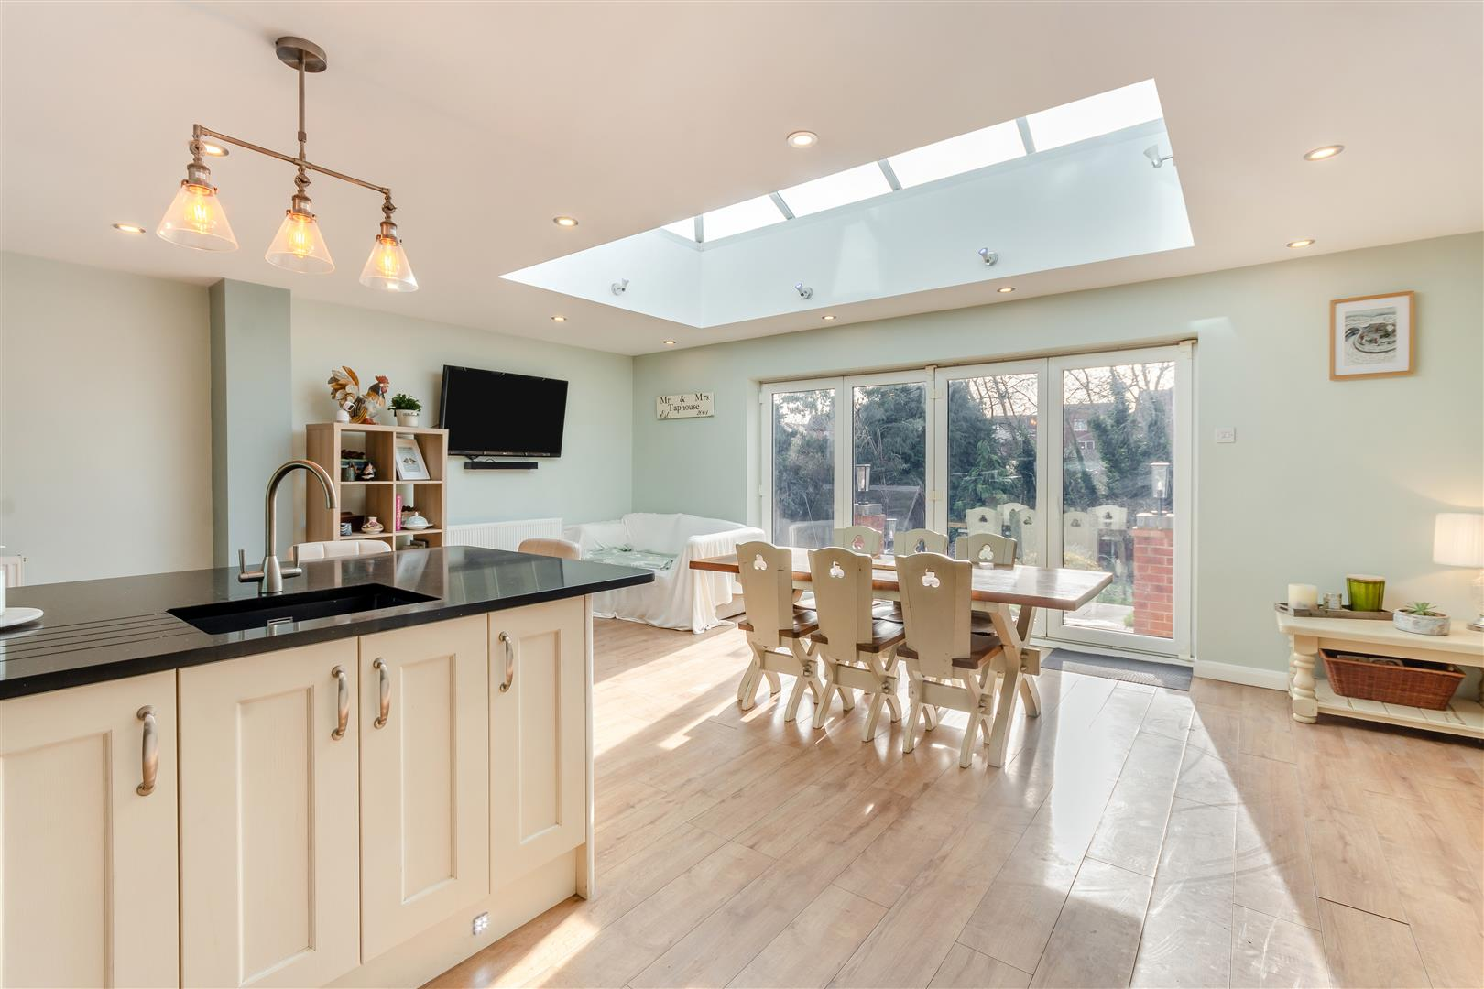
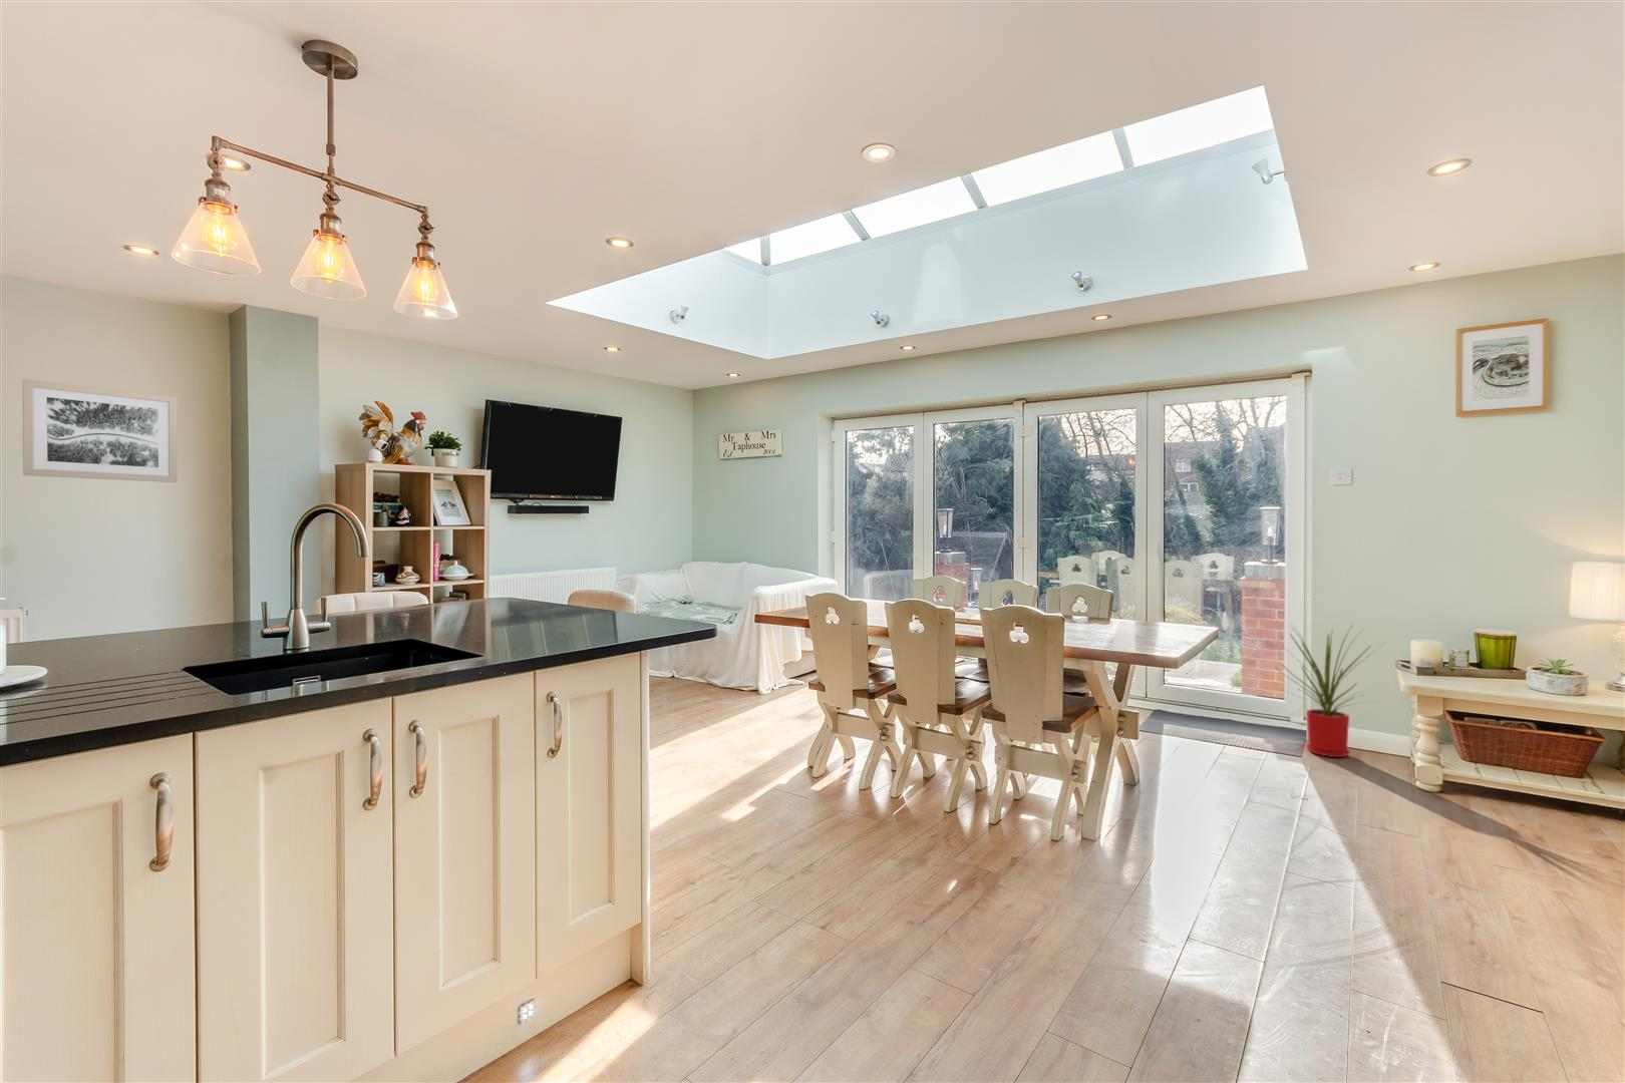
+ wall art (103, 433)
+ house plant (1328, 688)
